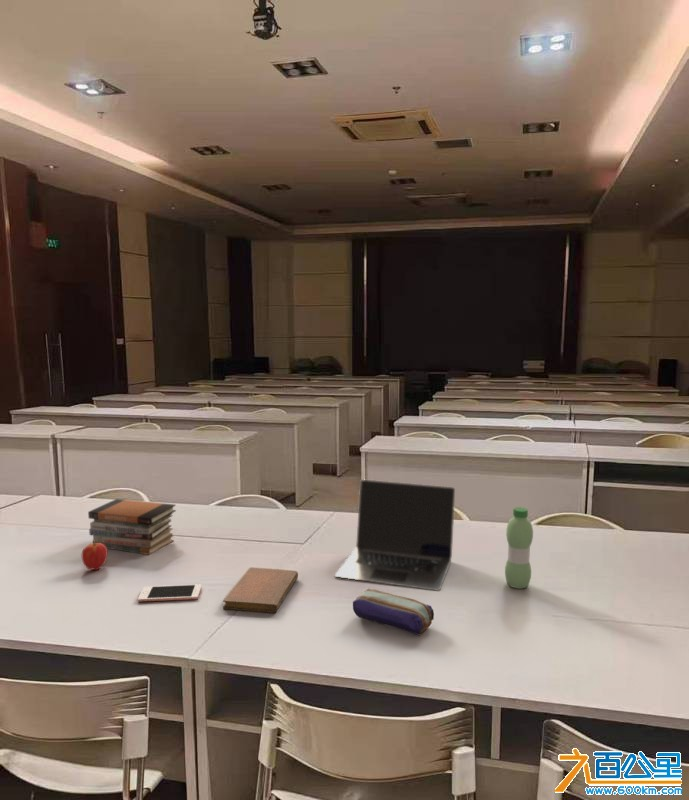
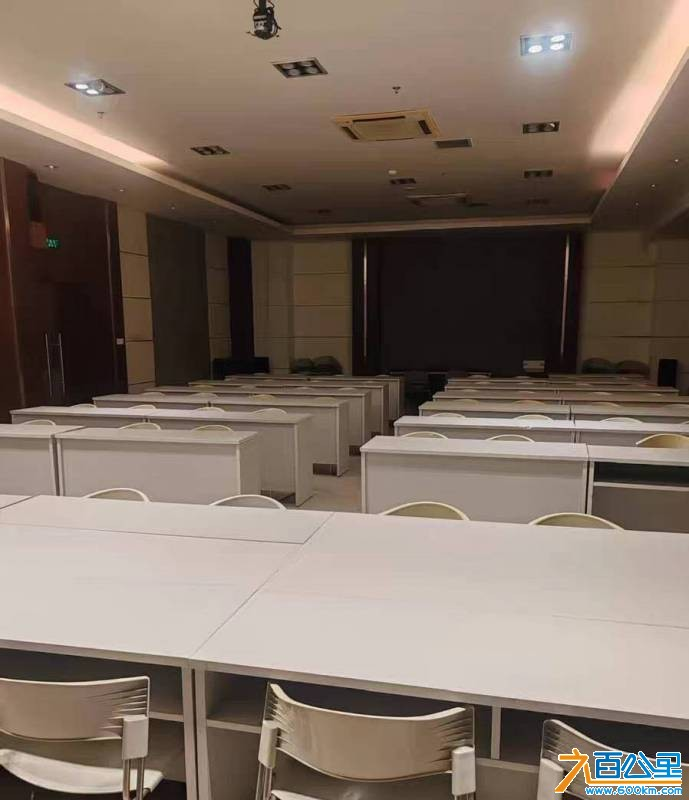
- water bottle (519, 547)
- laptop (396, 530)
- notebook (262, 588)
- book stack (132, 525)
- cell phone (170, 592)
- pencil case (392, 610)
- apple (94, 555)
